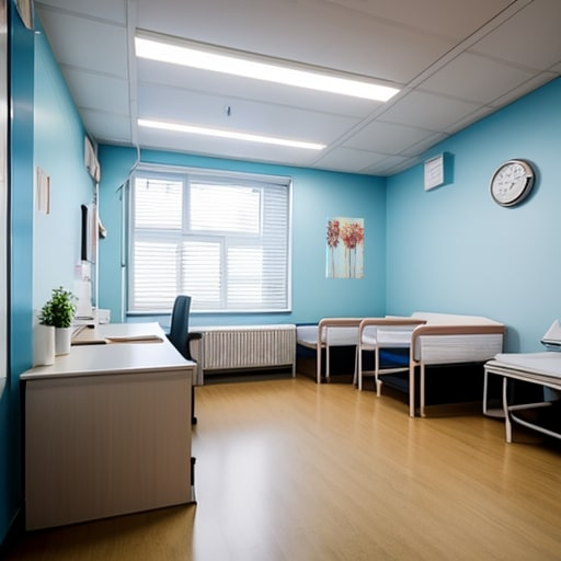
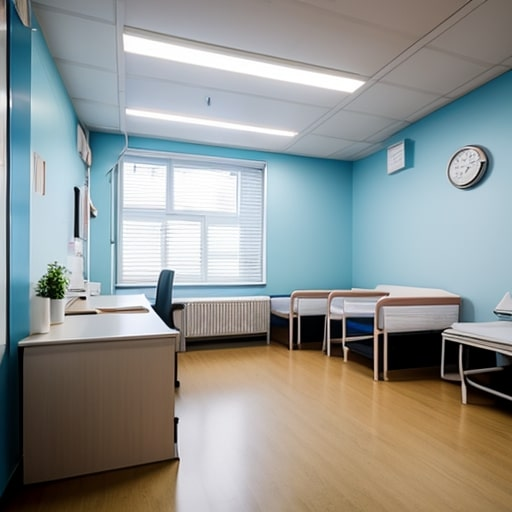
- wall art (345, 248)
